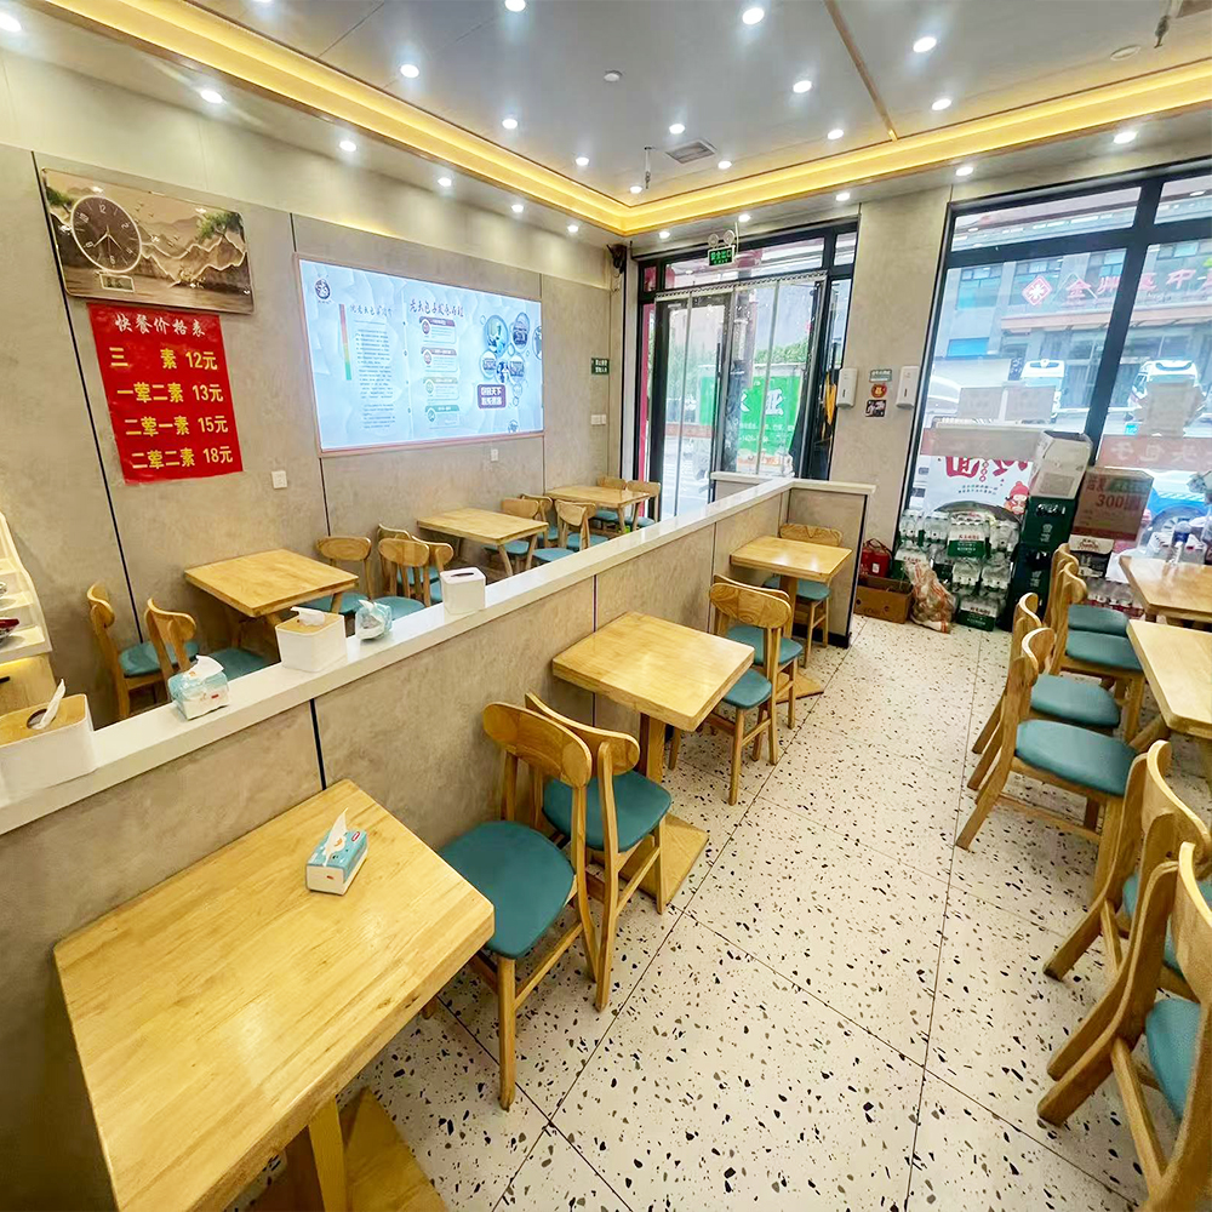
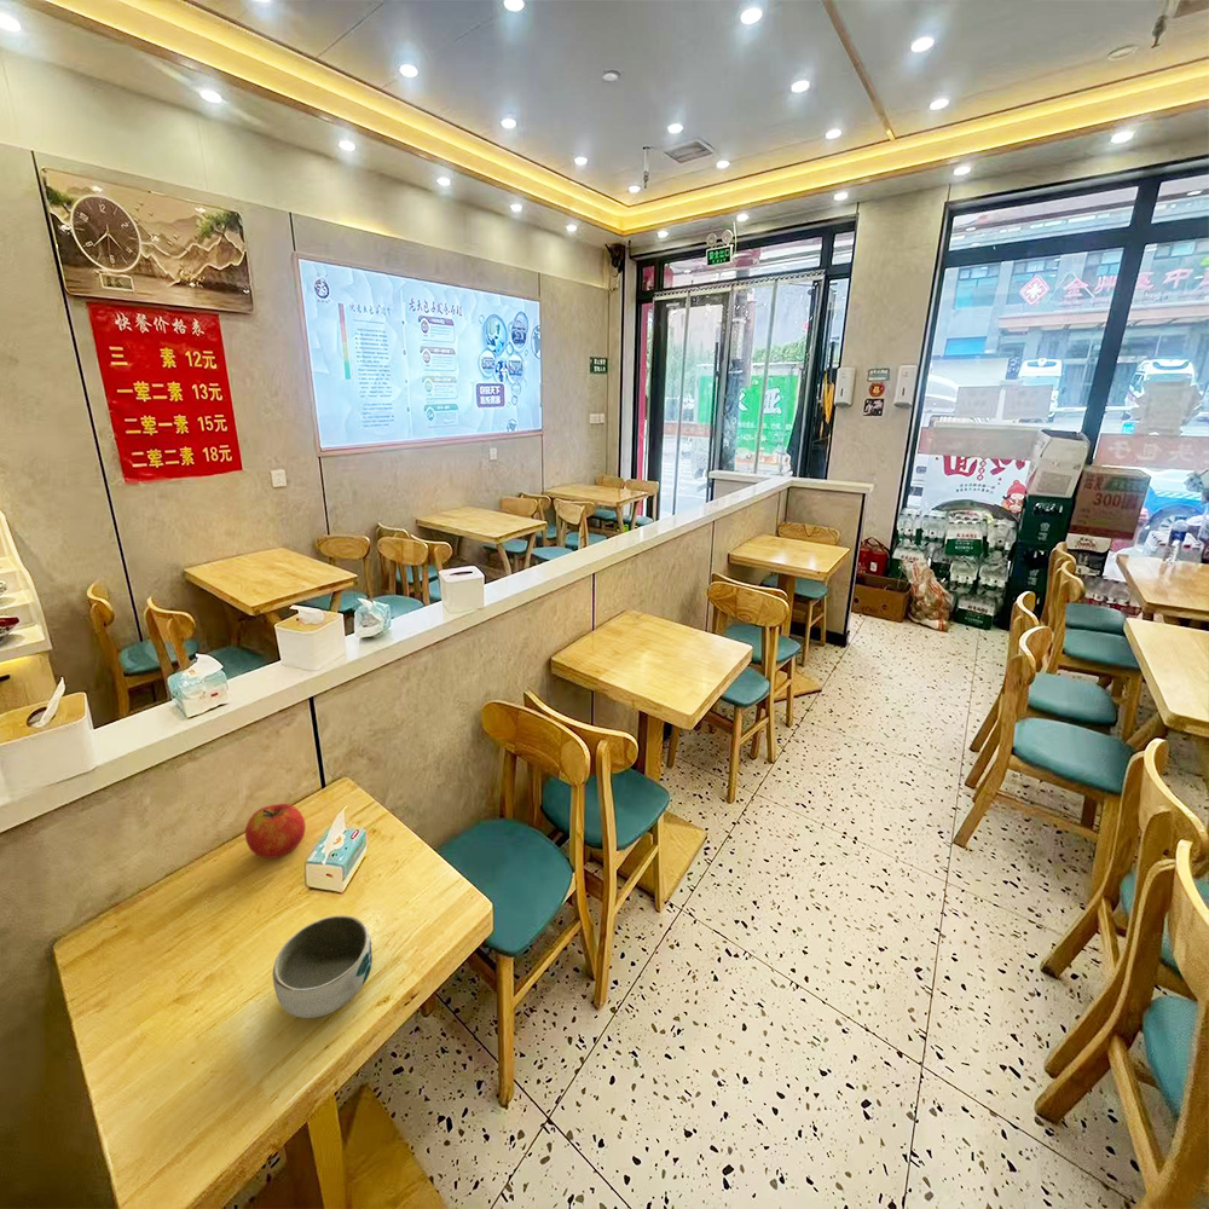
+ apple (276, 827)
+ bowl (325, 970)
